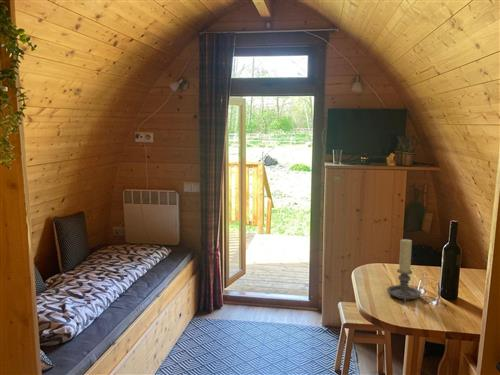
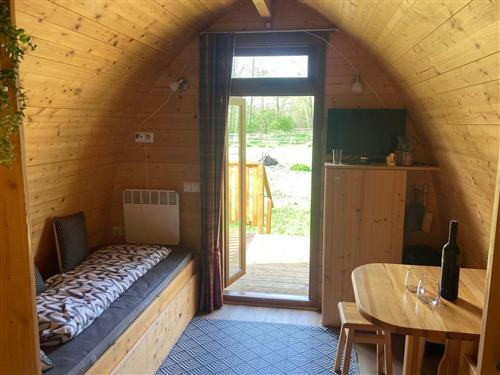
- candle holder (404, 268)
